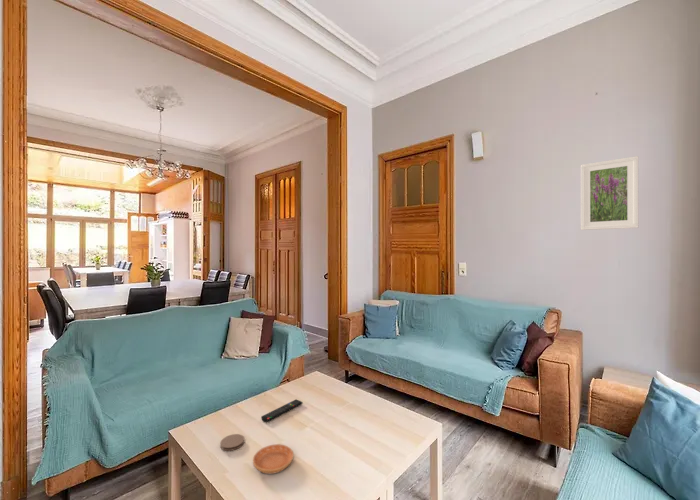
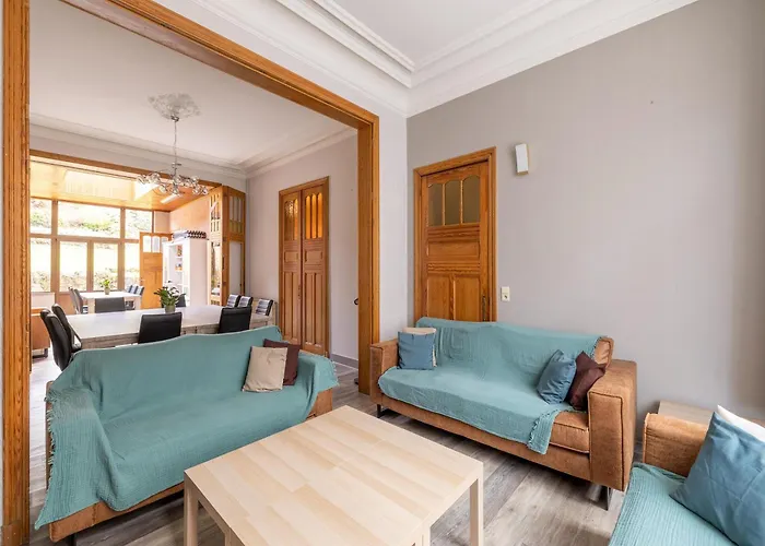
- saucer (273, 459)
- coaster (232, 442)
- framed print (608, 194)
- remote control (282, 410)
